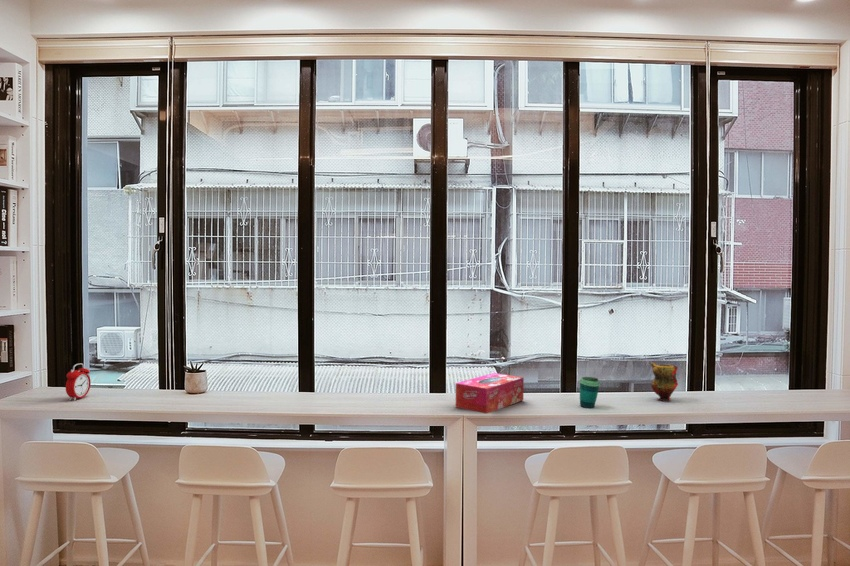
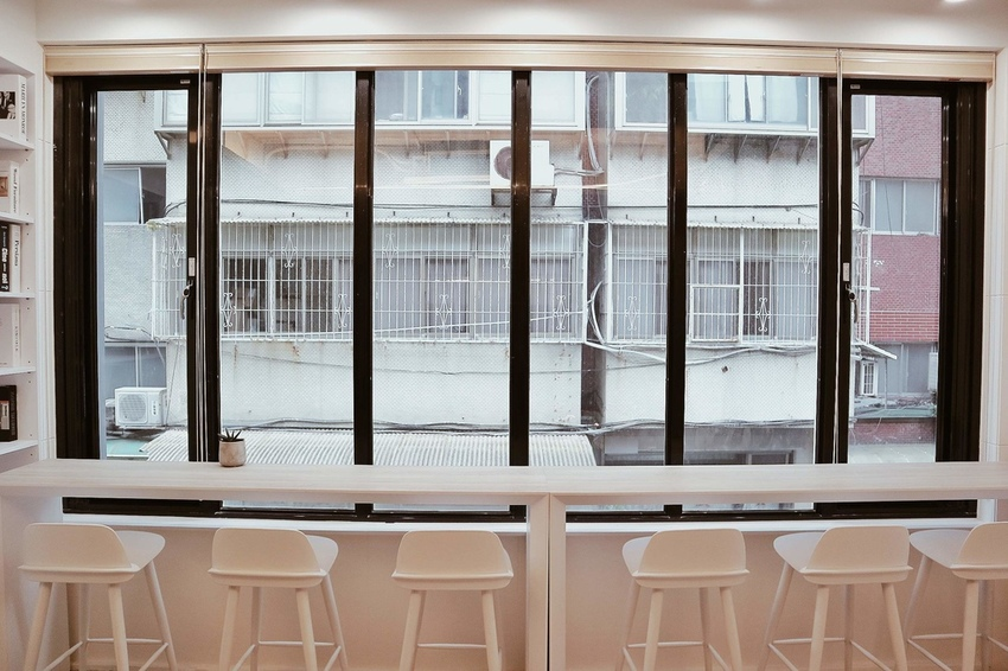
- teapot (665, 379)
- alarm clock (78, 381)
- tissue box (490, 391)
- cup (589, 392)
